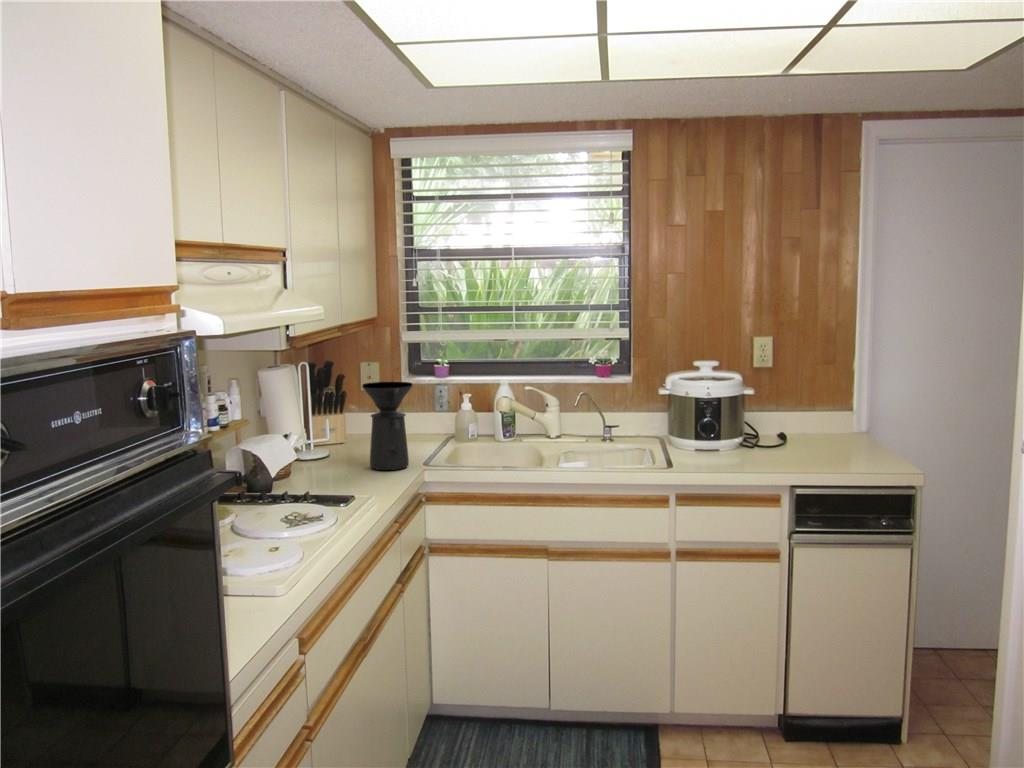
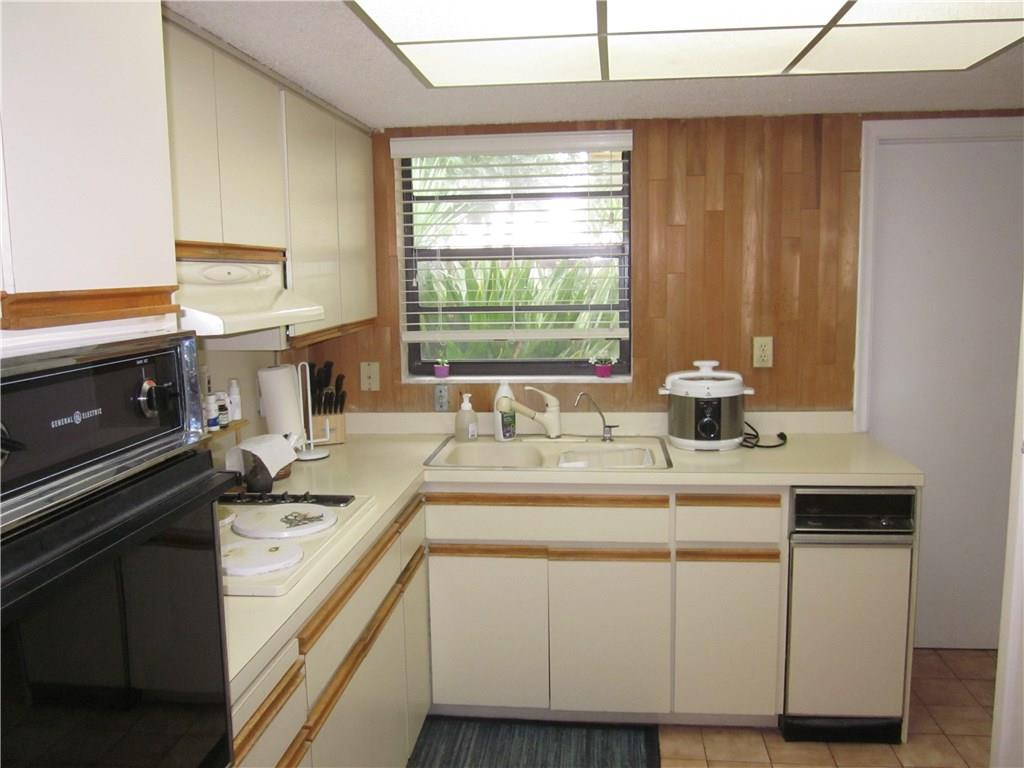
- coffee maker (388, 425)
